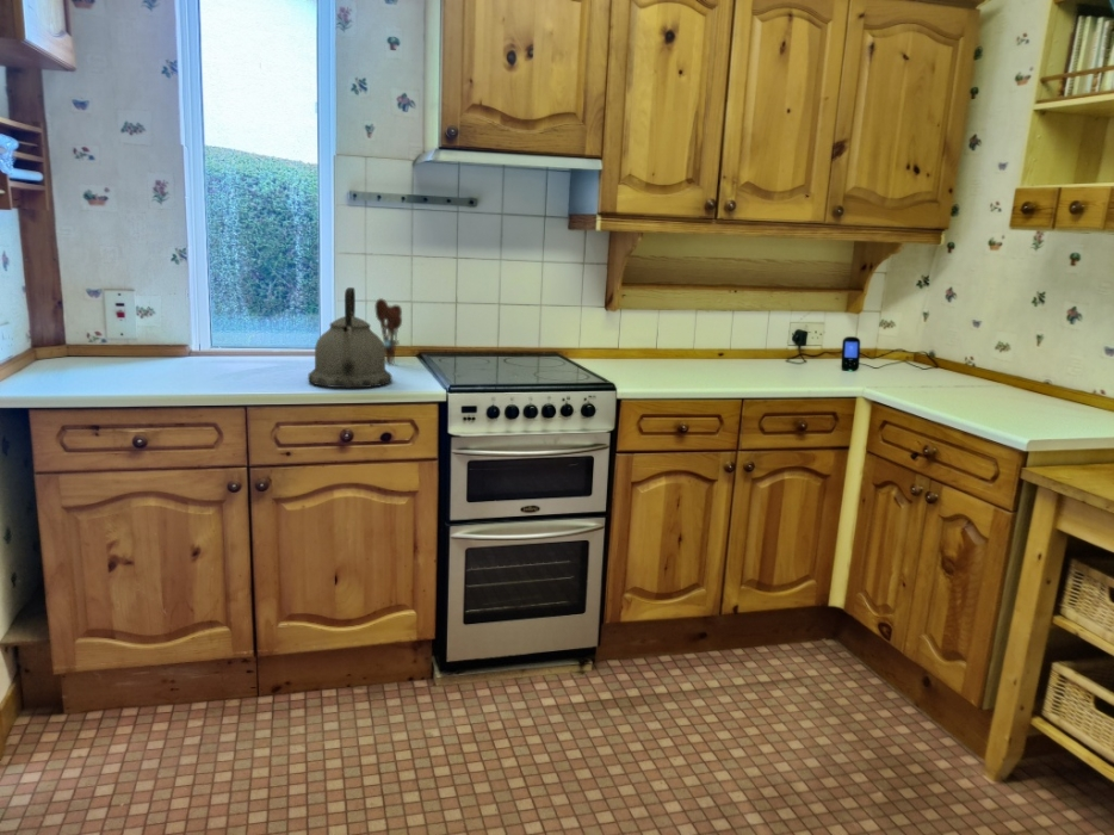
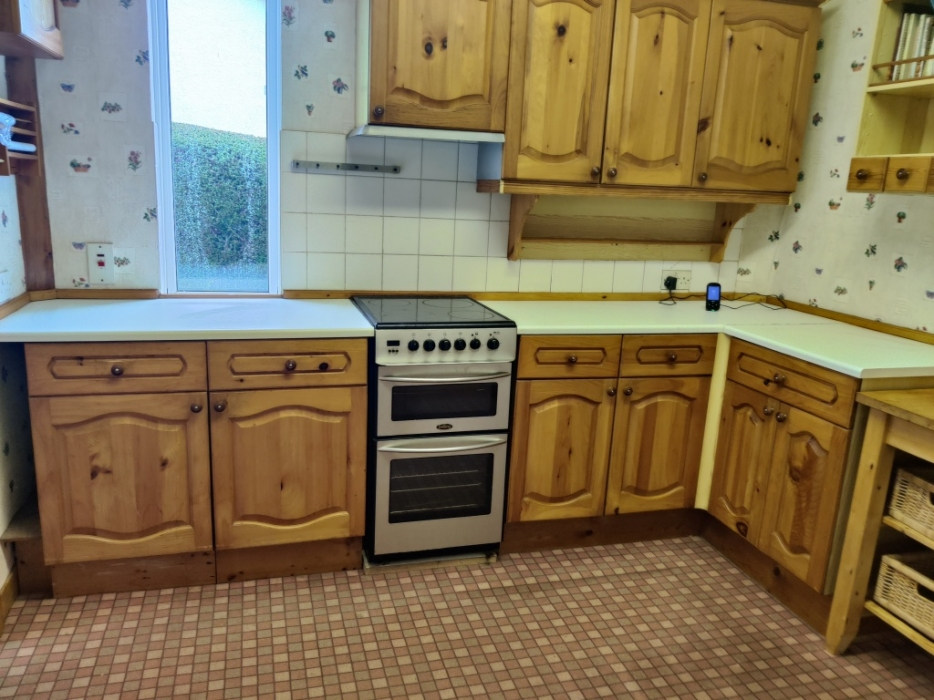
- utensil holder (388, 330)
- kettle (352, 335)
